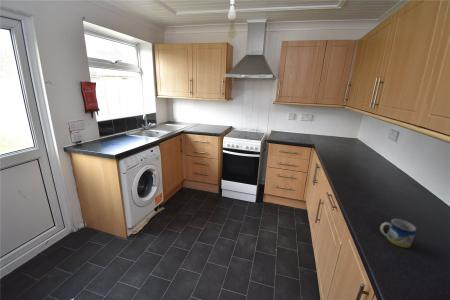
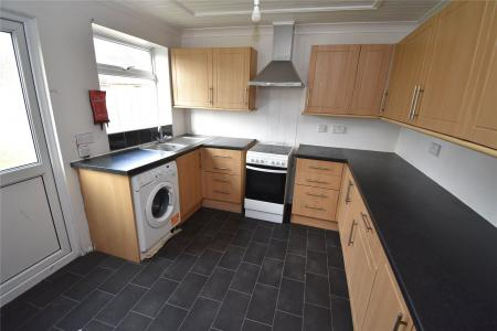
- mug (396, 231)
